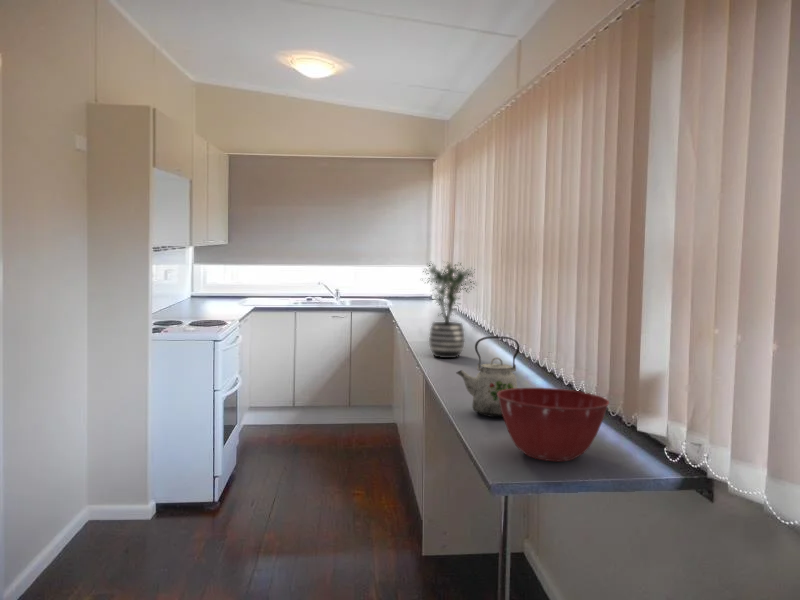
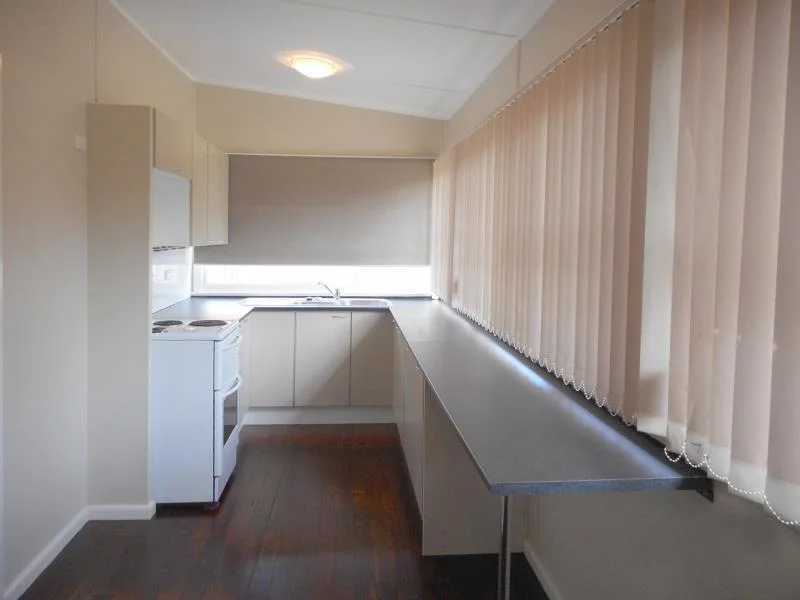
- potted plant (448, 308)
- mixing bowl (551, 425)
- kettle (487, 375)
